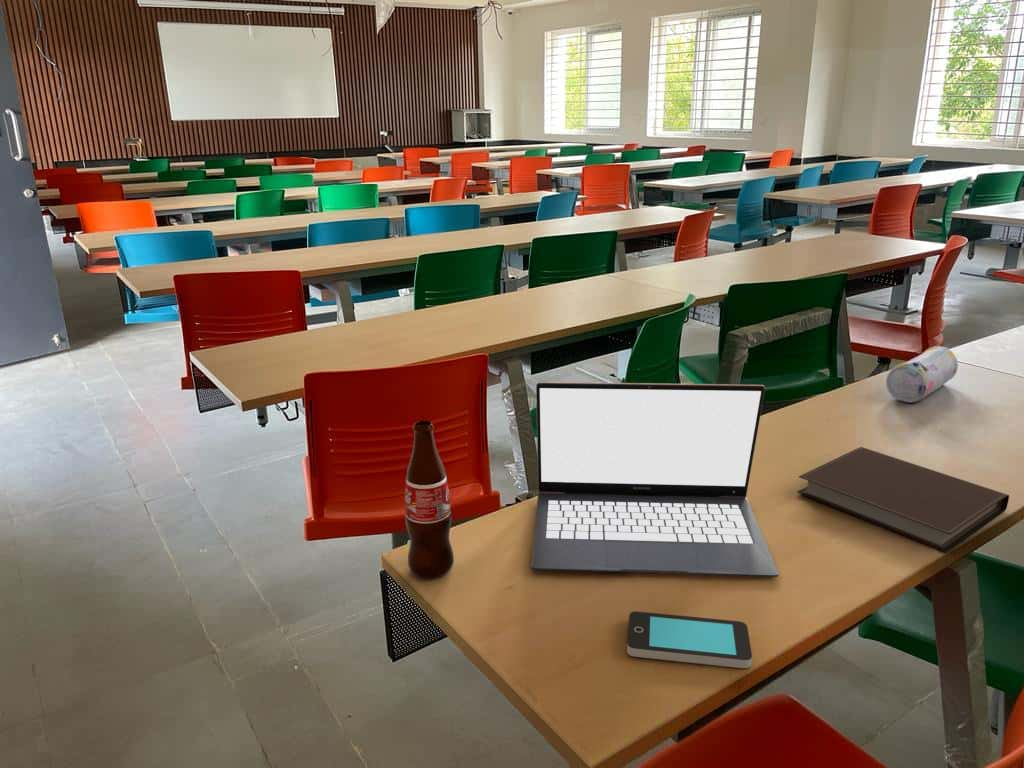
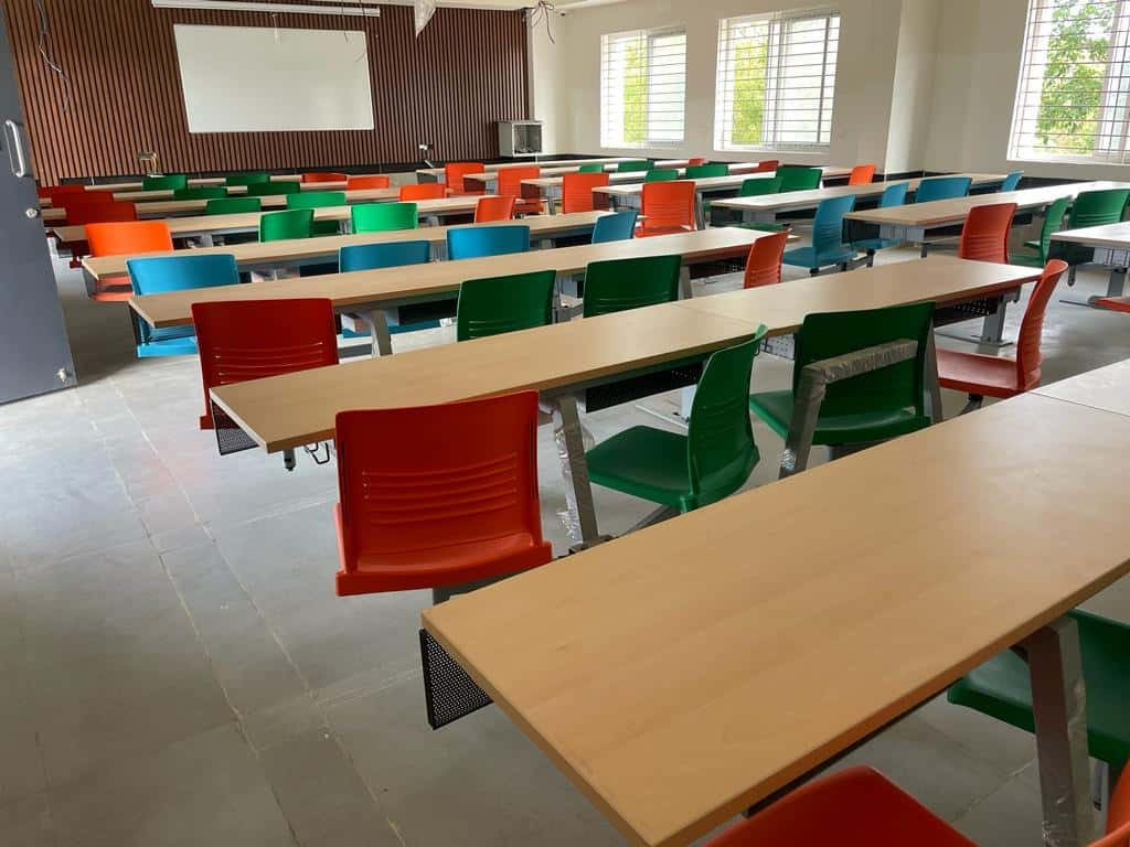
- smartphone (687, 638)
- pencil case (922, 372)
- bottle (427, 498)
- notebook (900, 492)
- laptop (649, 467)
